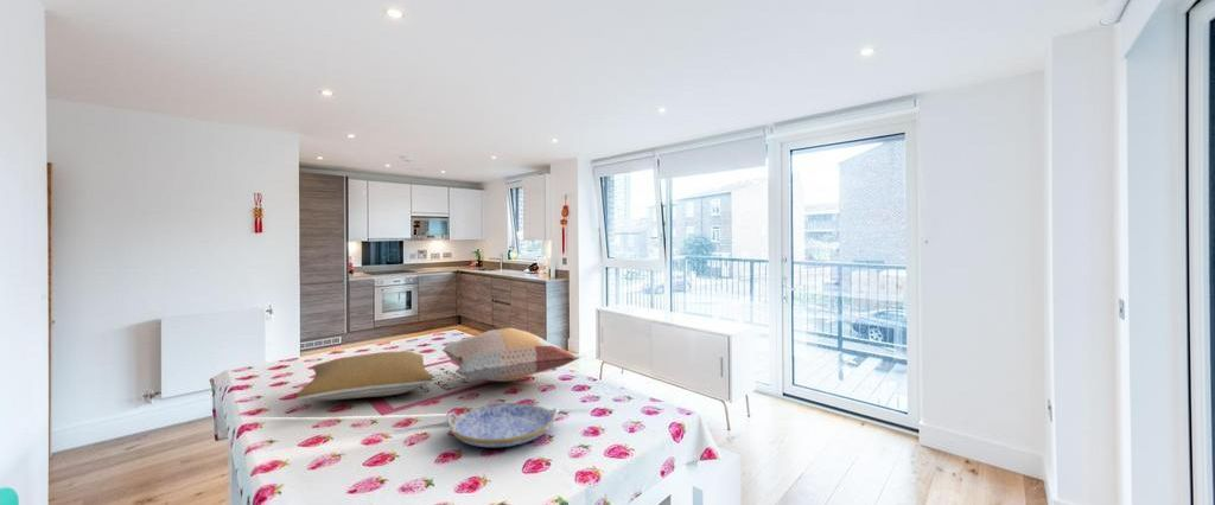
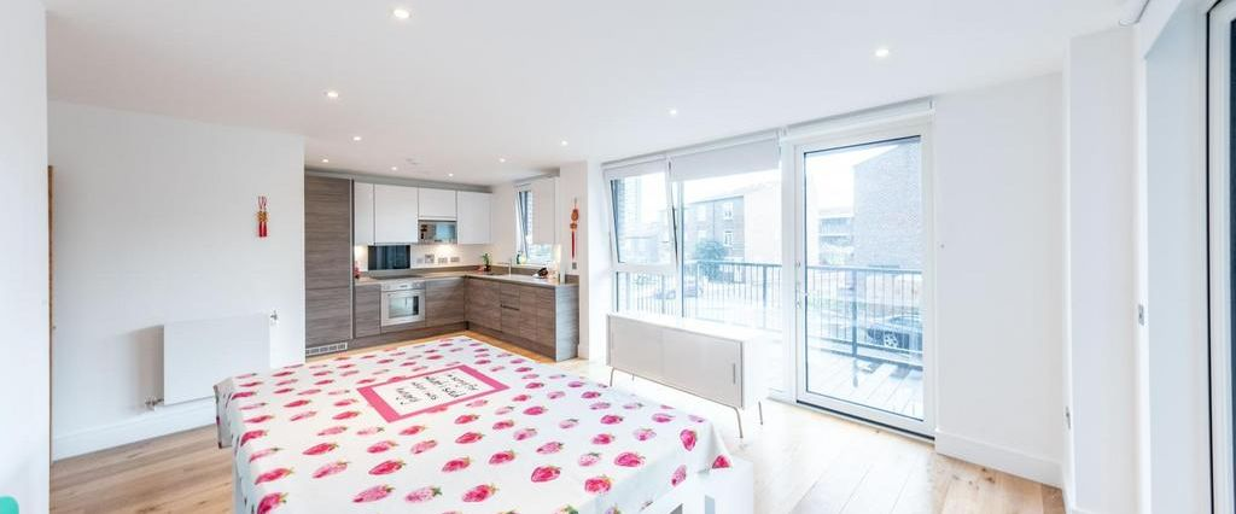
- serving tray (503, 421)
- decorative pillow (507, 353)
- pillow (369, 375)
